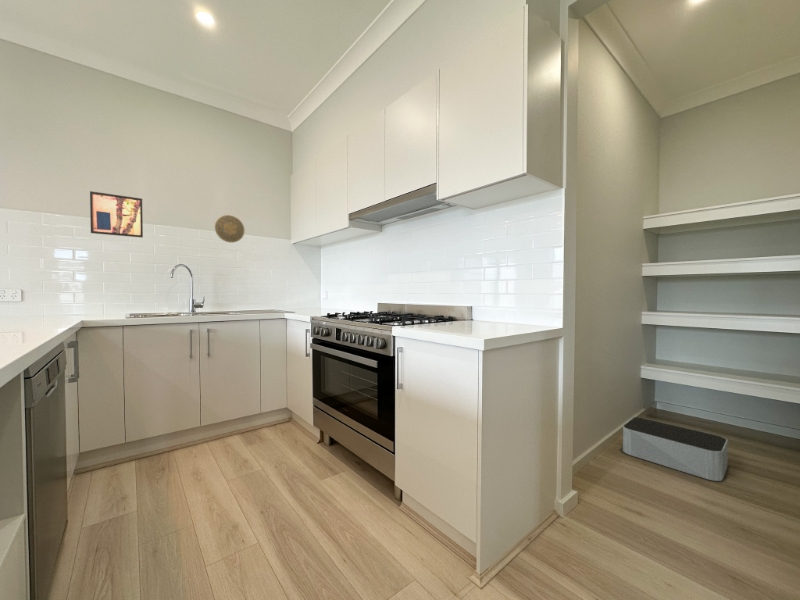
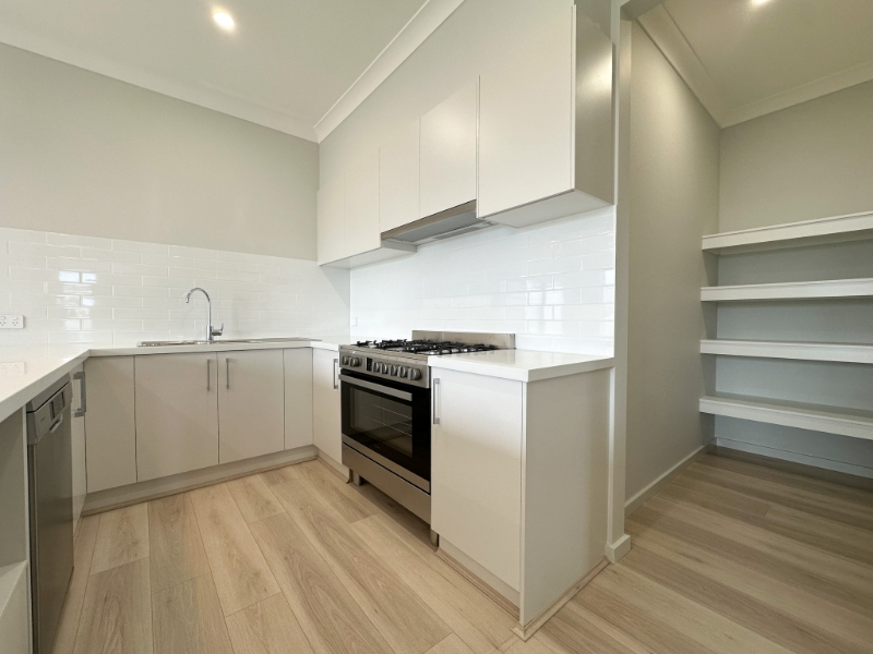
- wall art (117, 215)
- decorative plate (230, 228)
- storage bin (672, 445)
